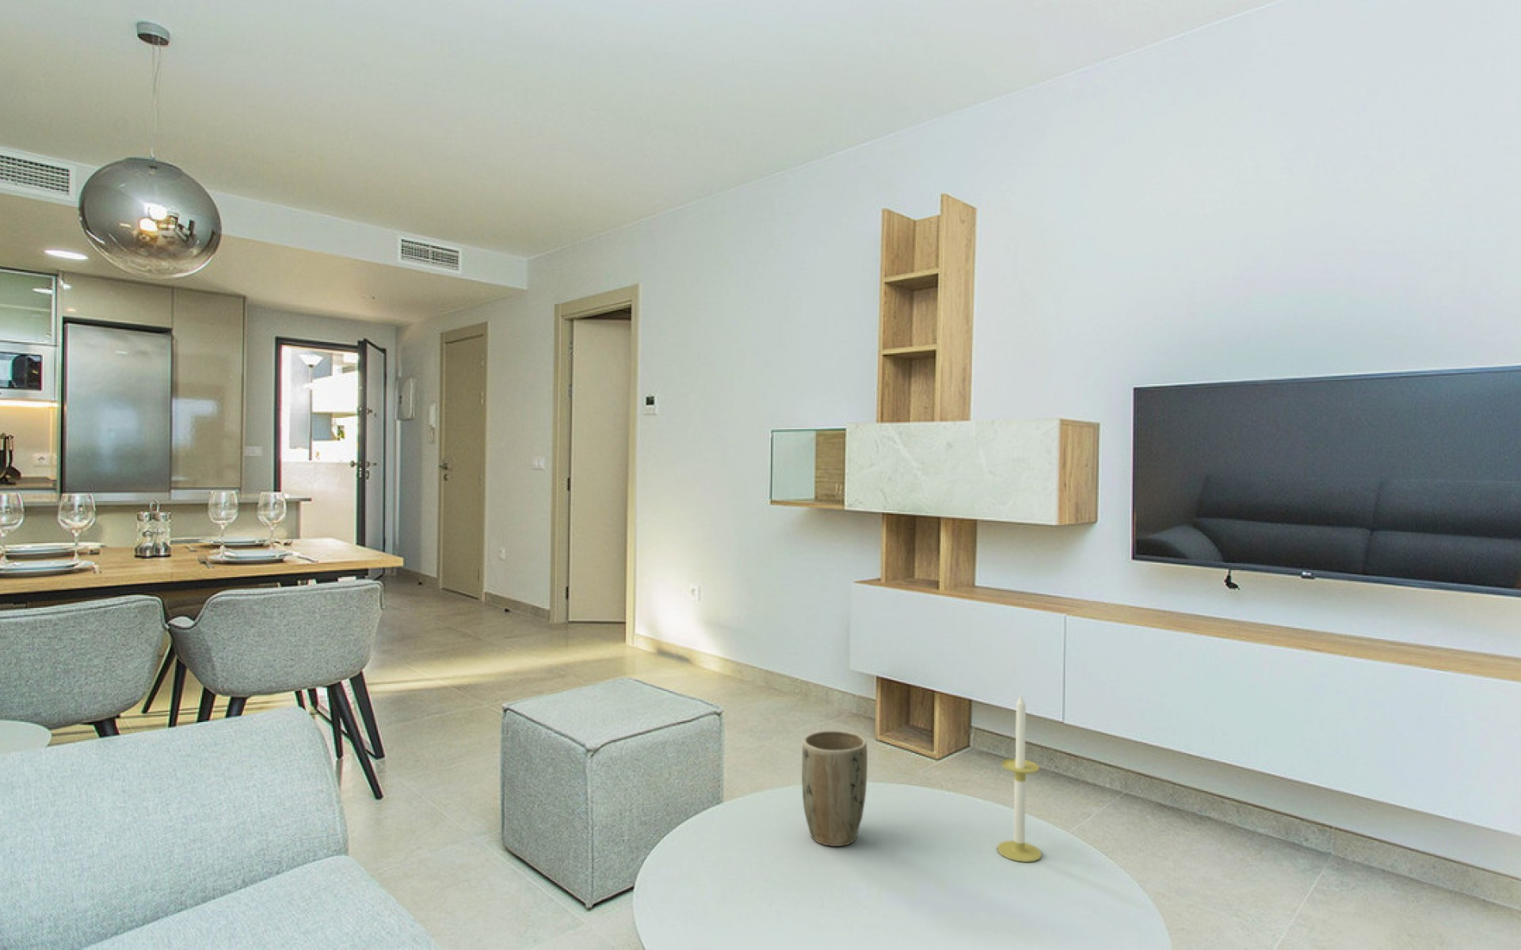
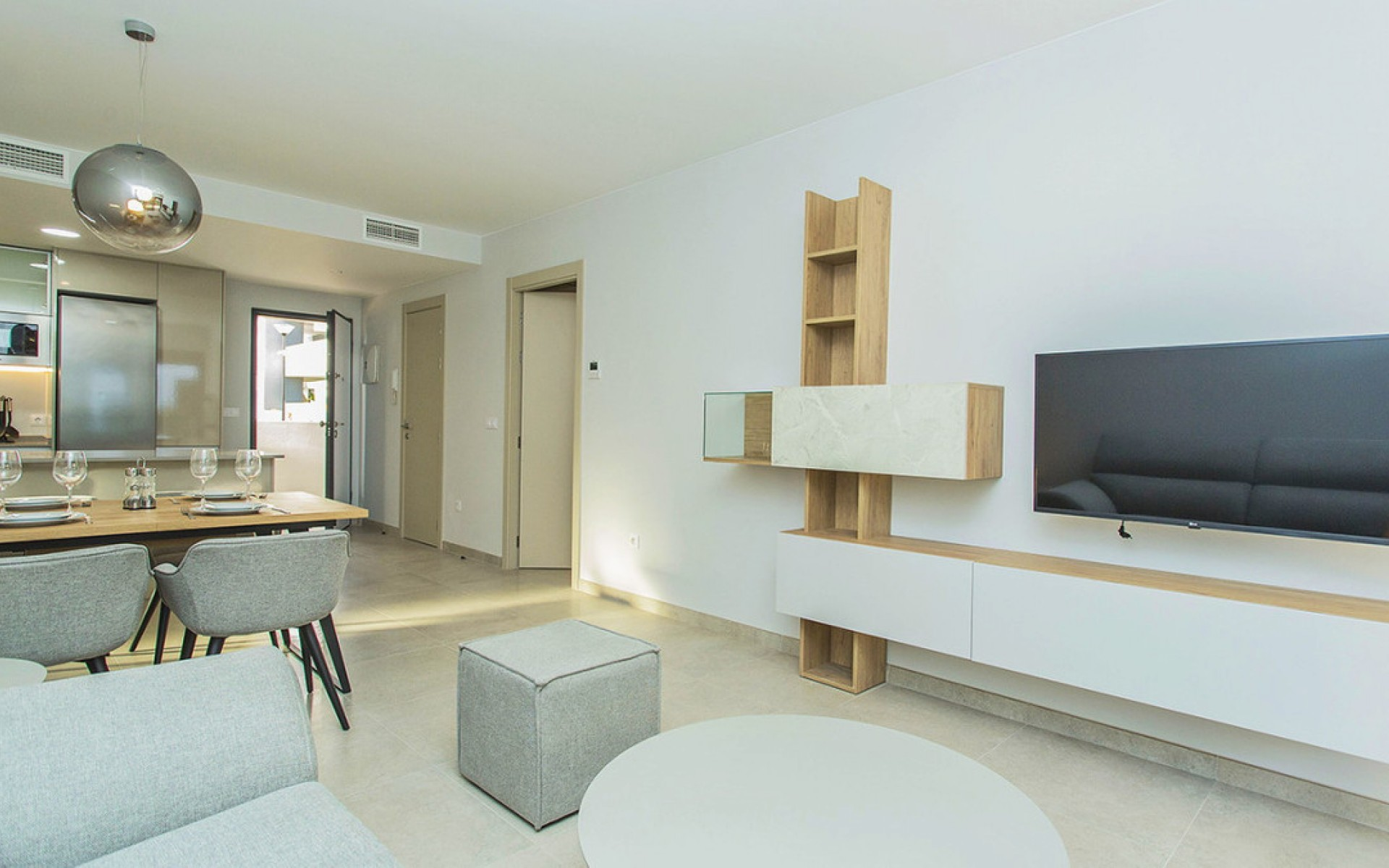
- candle (1019, 772)
- plant pot (834, 788)
